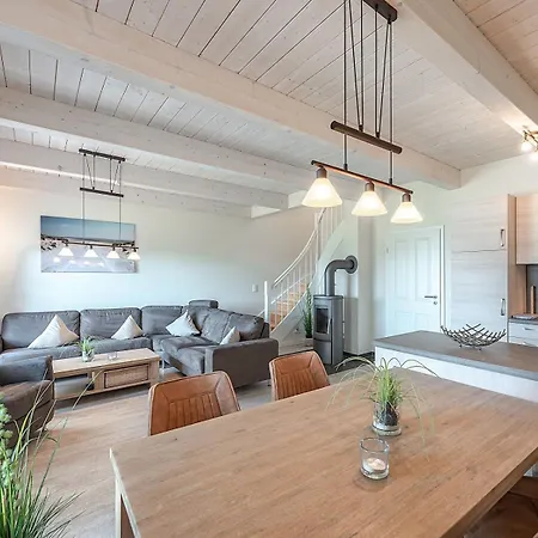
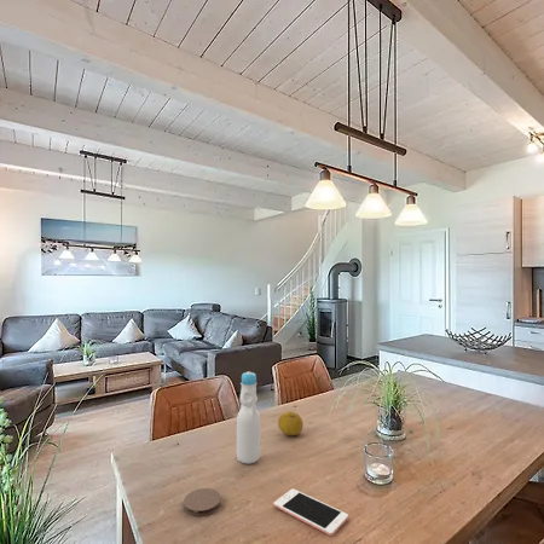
+ bottle (248, 415)
+ cell phone (309, 510)
+ fruit (290, 422)
+ coaster (202, 500)
